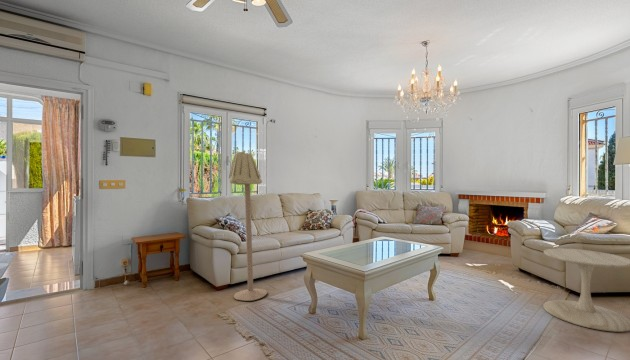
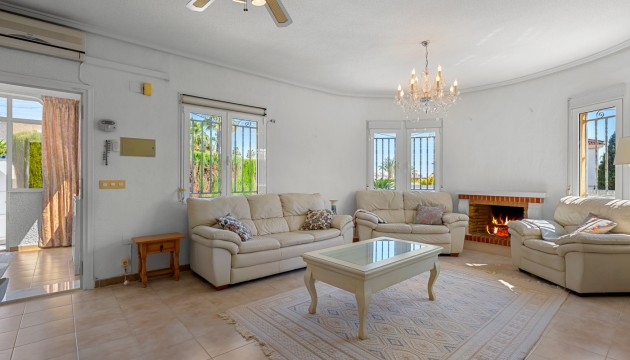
- floor lamp (246, 222)
- side table (585, 285)
